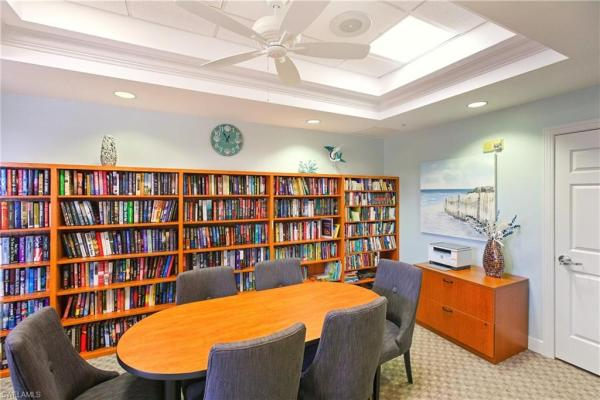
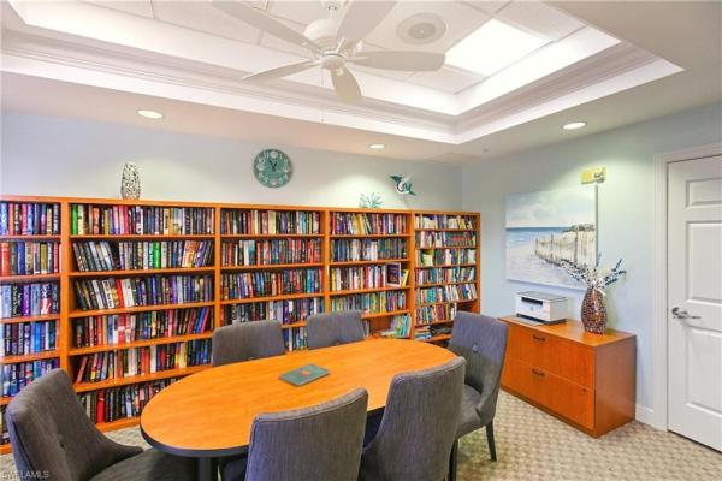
+ book (304, 373)
